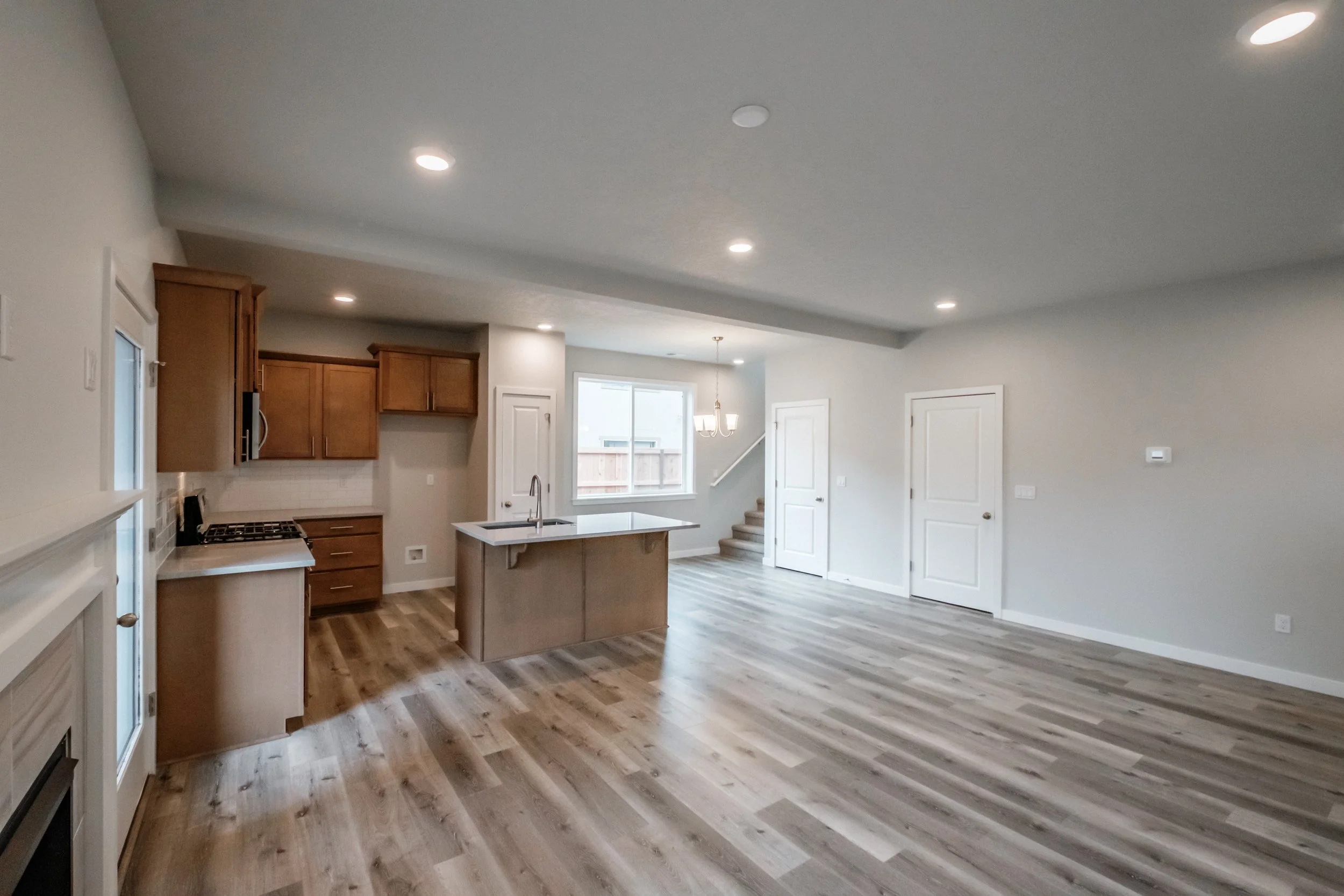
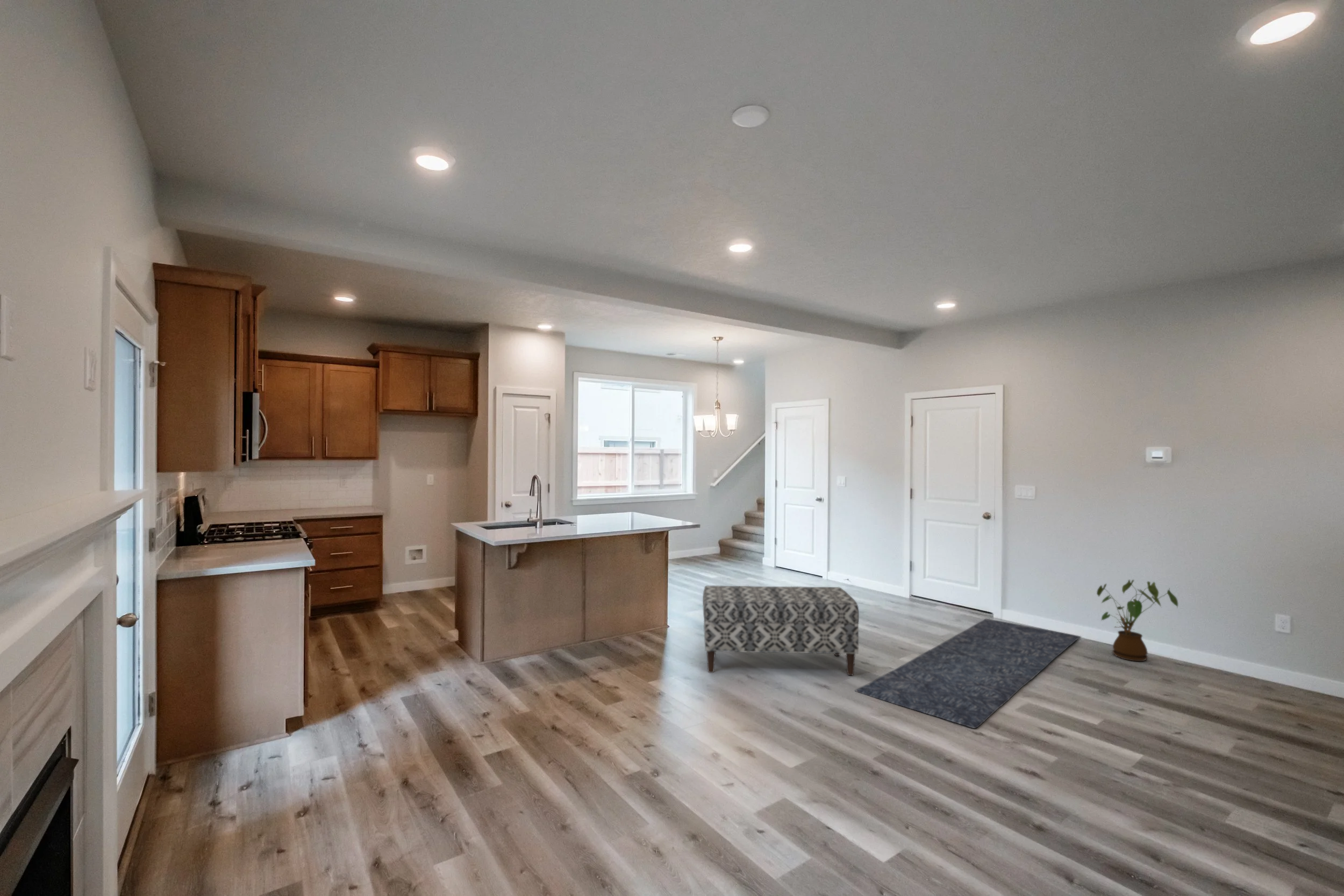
+ bench (776, 628)
+ rug (982, 660)
+ house plant (1134, 620)
